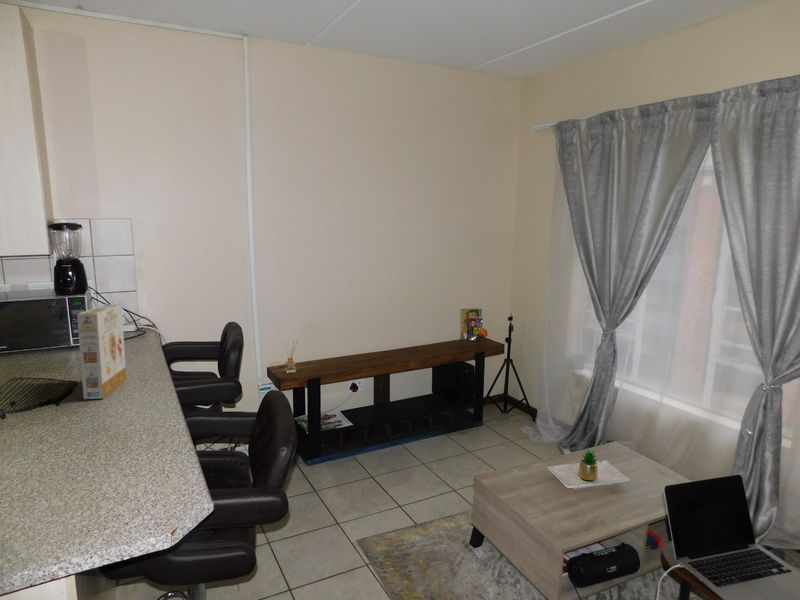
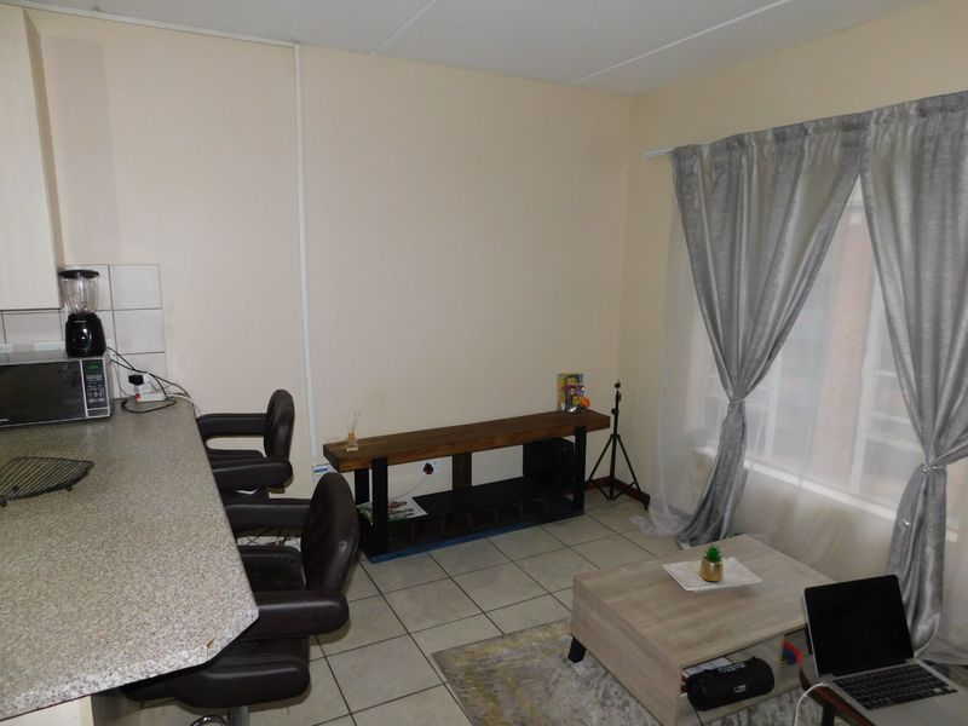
- cereal box (103, 349)
